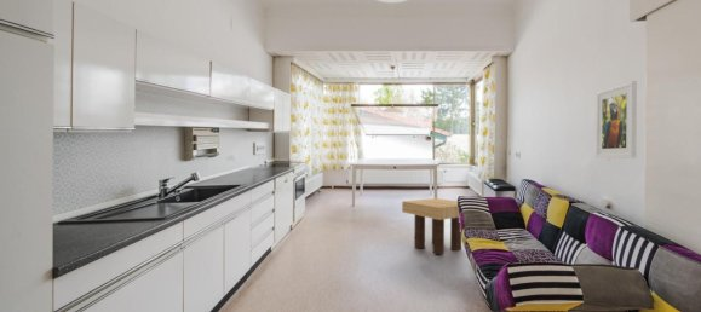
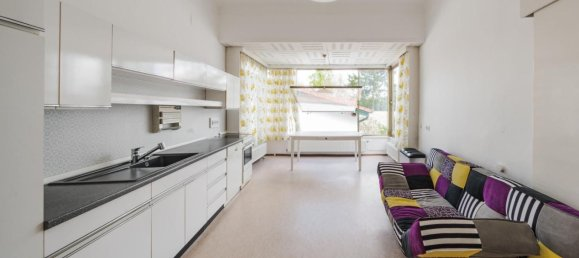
- side table (437, 225)
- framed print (614, 122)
